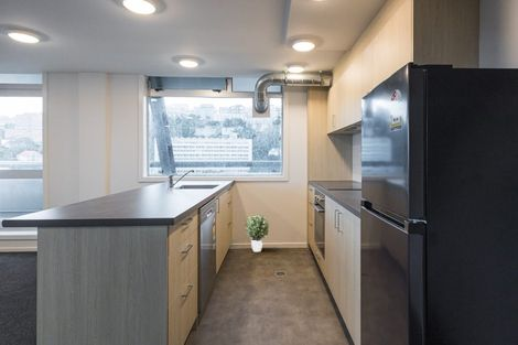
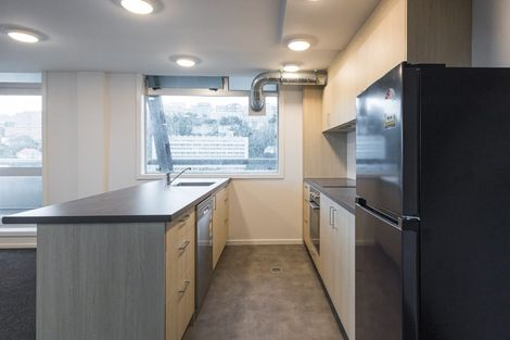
- potted plant (257, 233)
